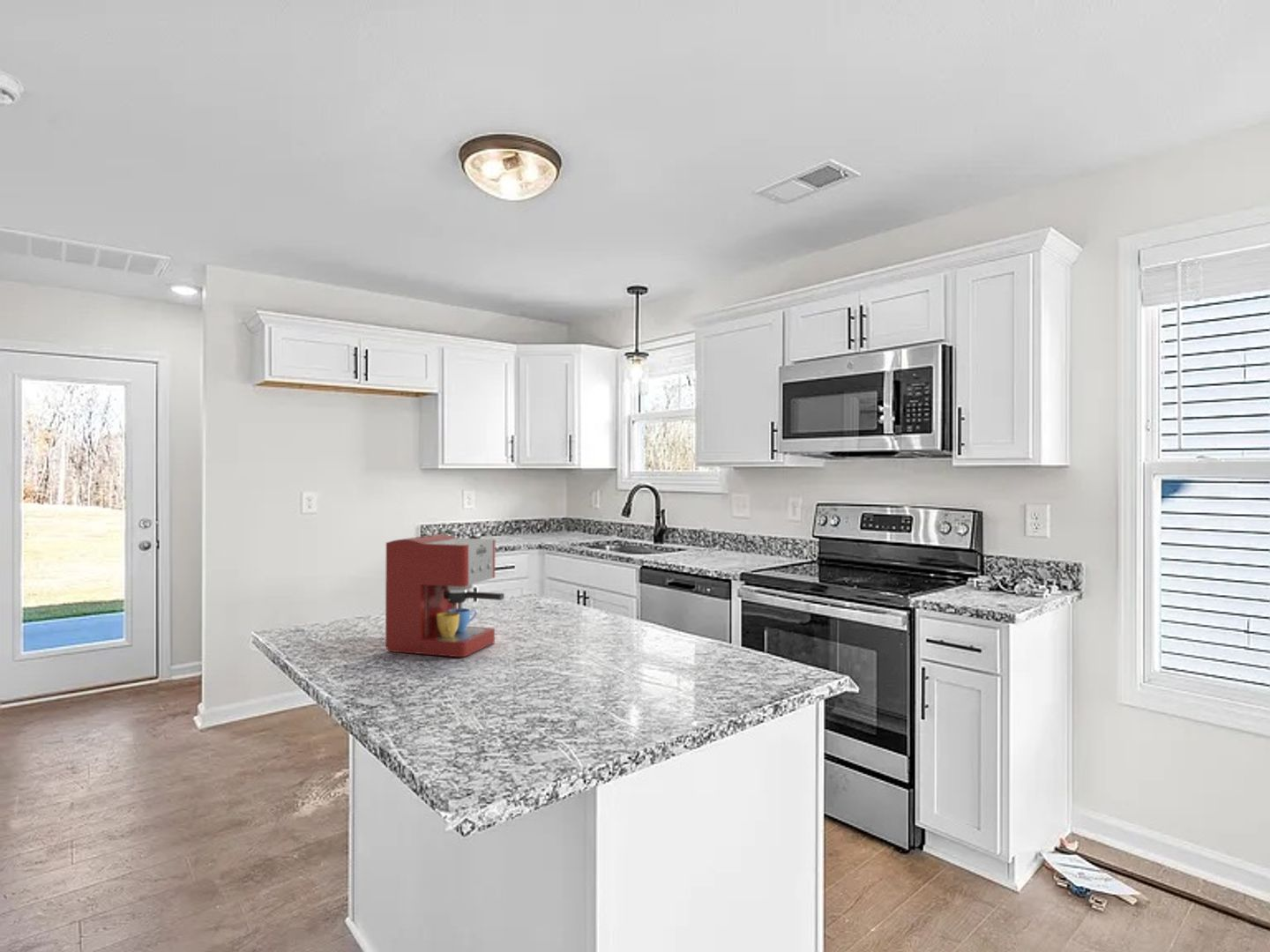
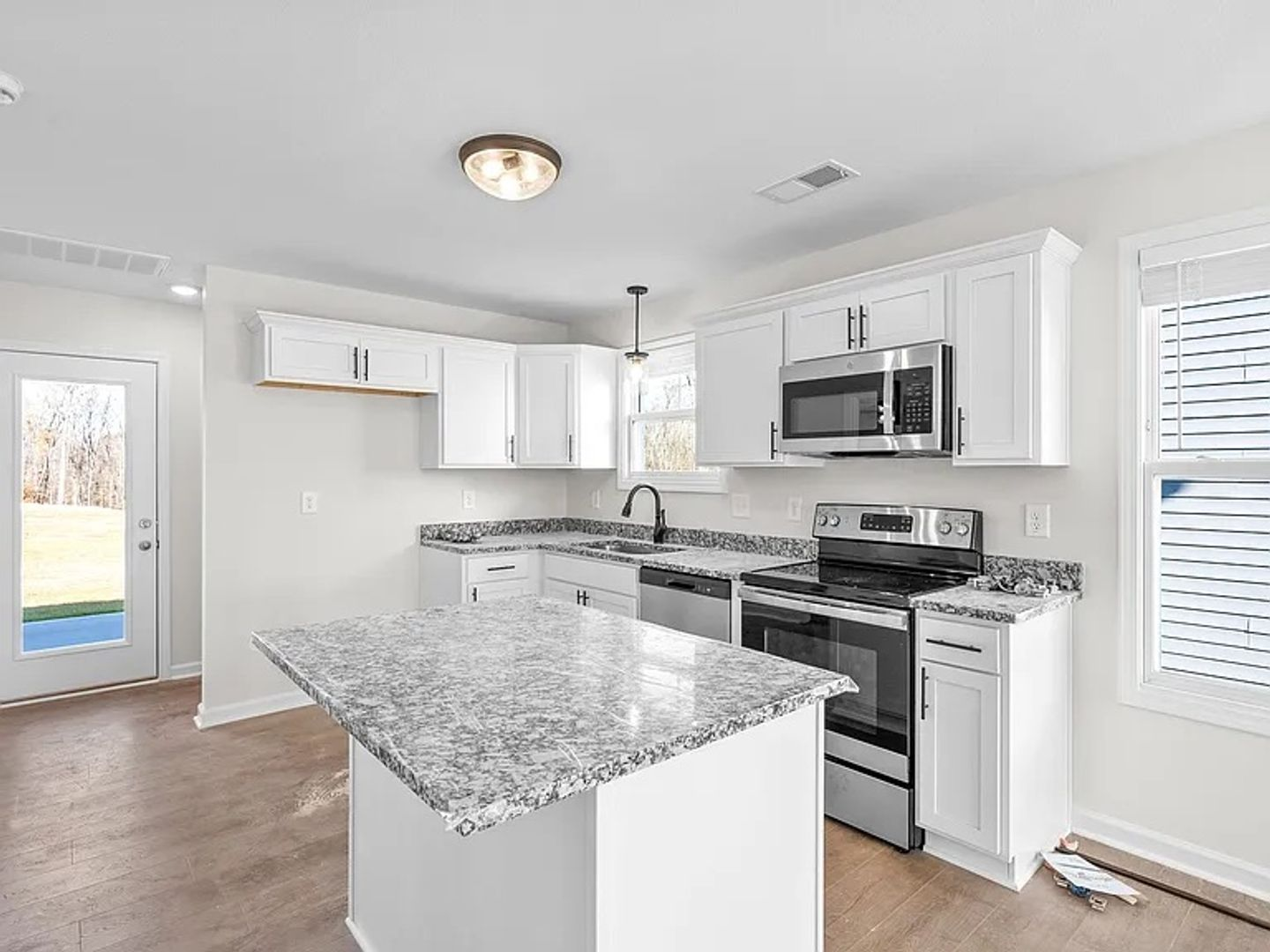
- coffee maker (441, 591)
